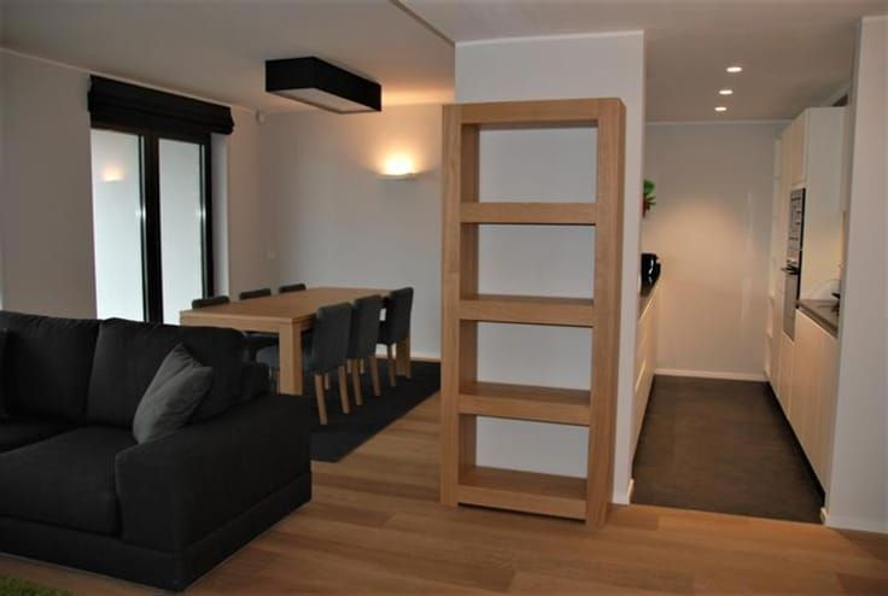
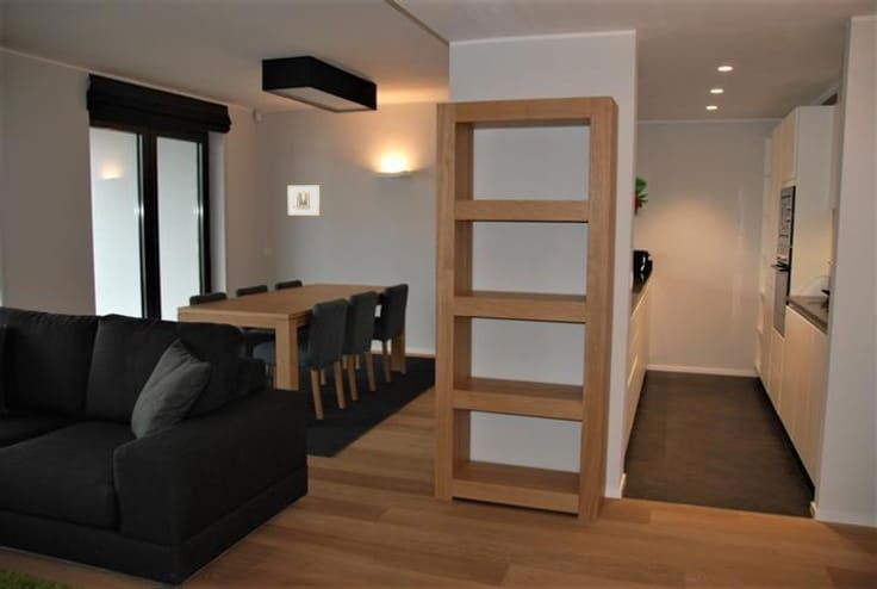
+ wall art (303, 200)
